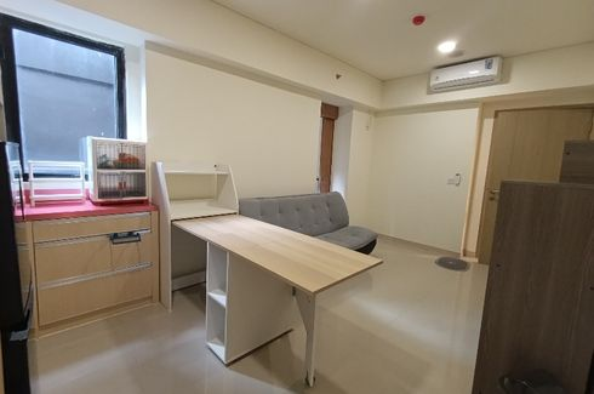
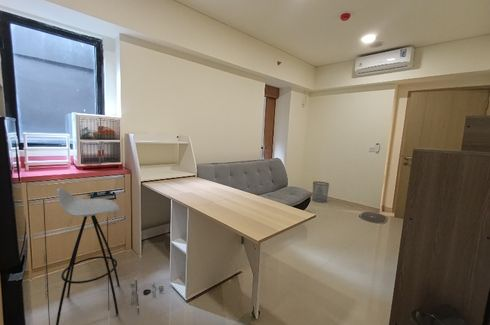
+ waste bin (320, 191)
+ stool (108, 246)
